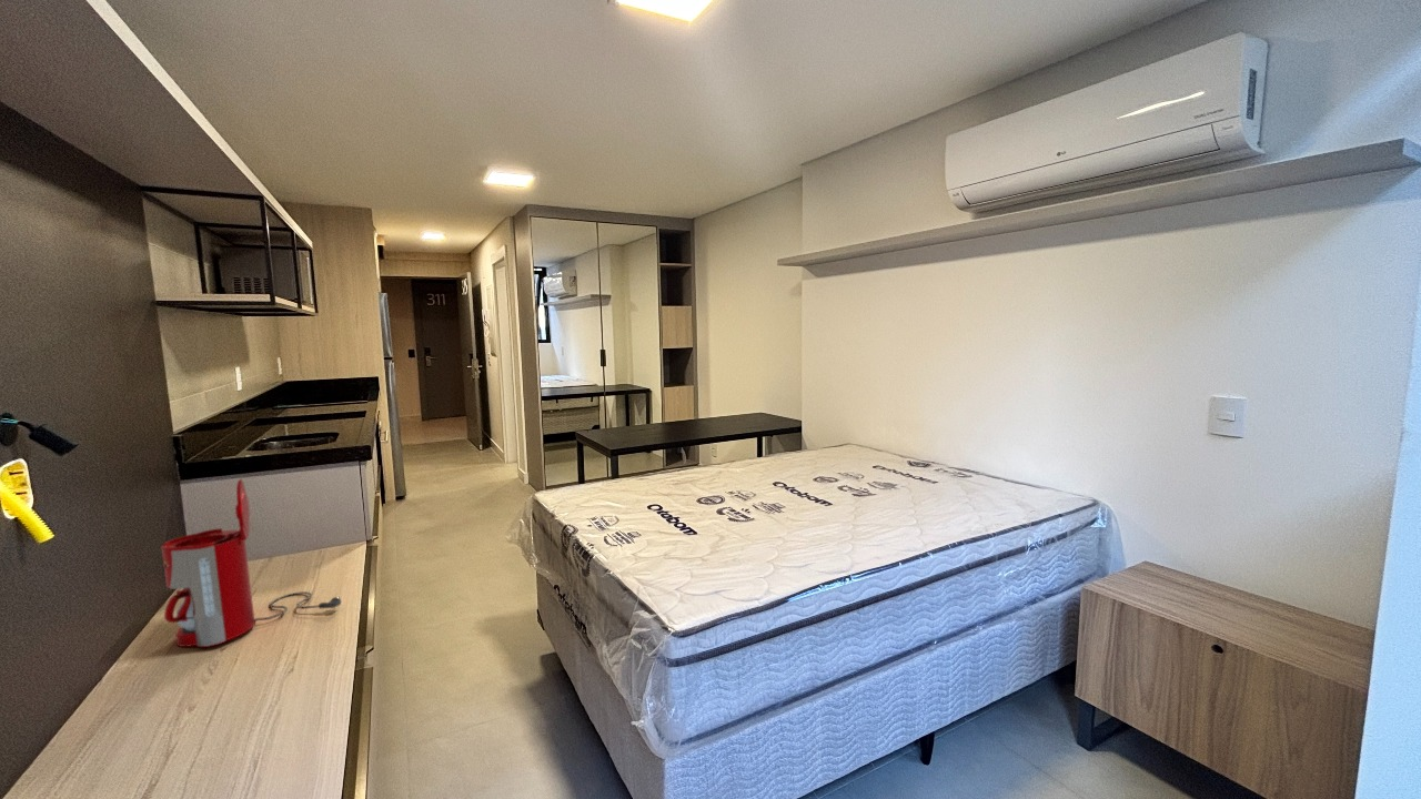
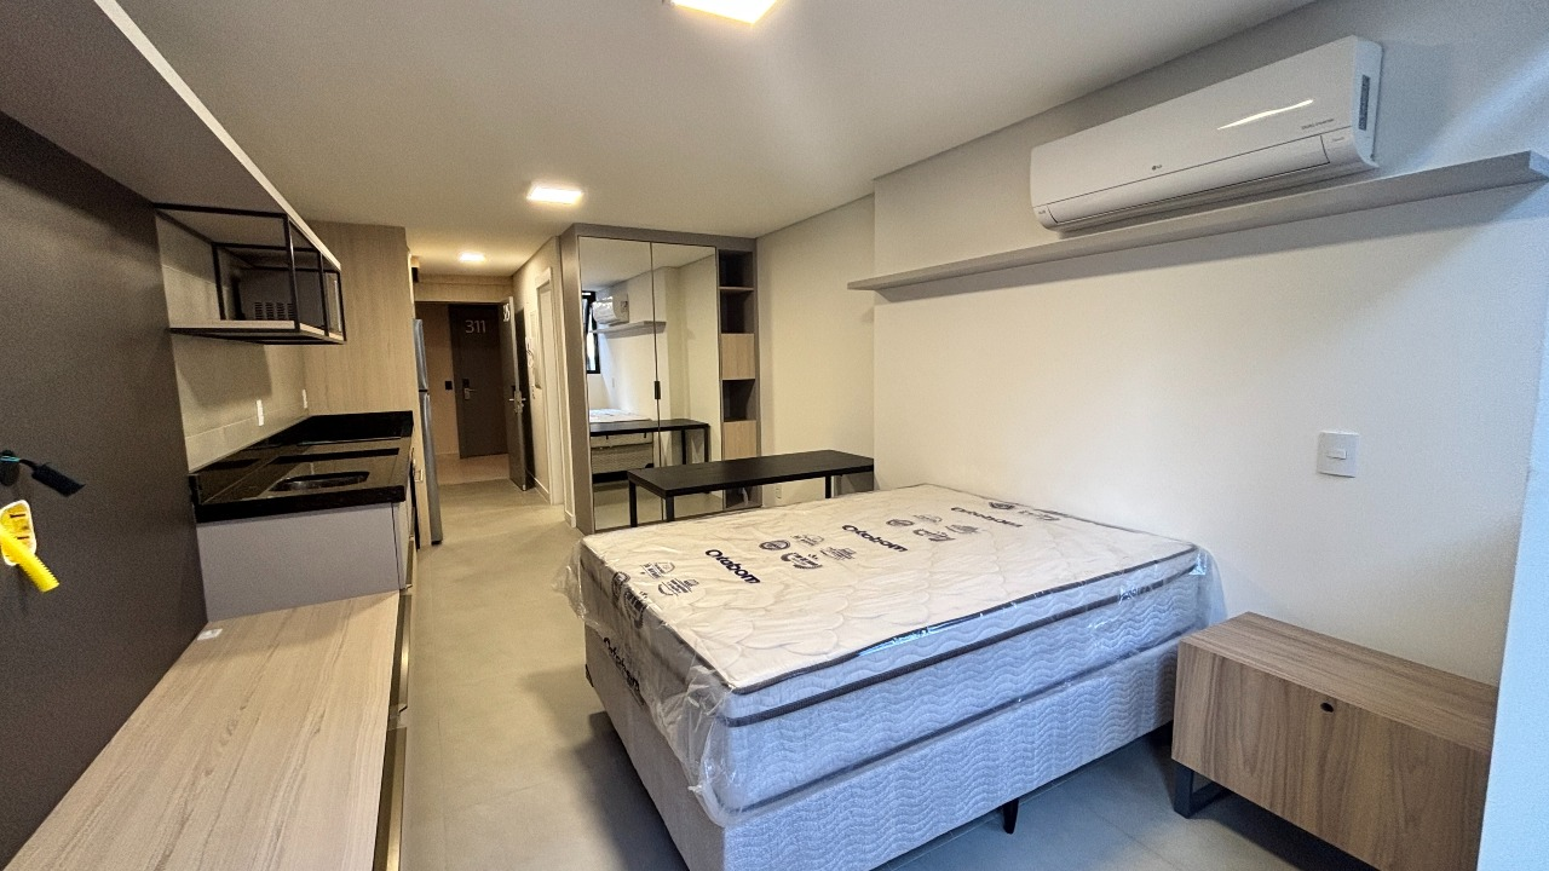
- coffee maker (245, 547)
